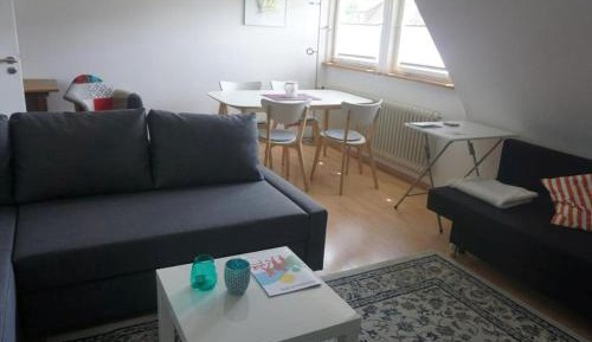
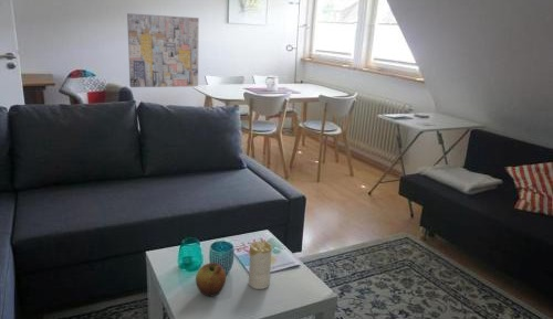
+ apple (210, 279)
+ wall art (164, 52)
+ candle (260, 265)
